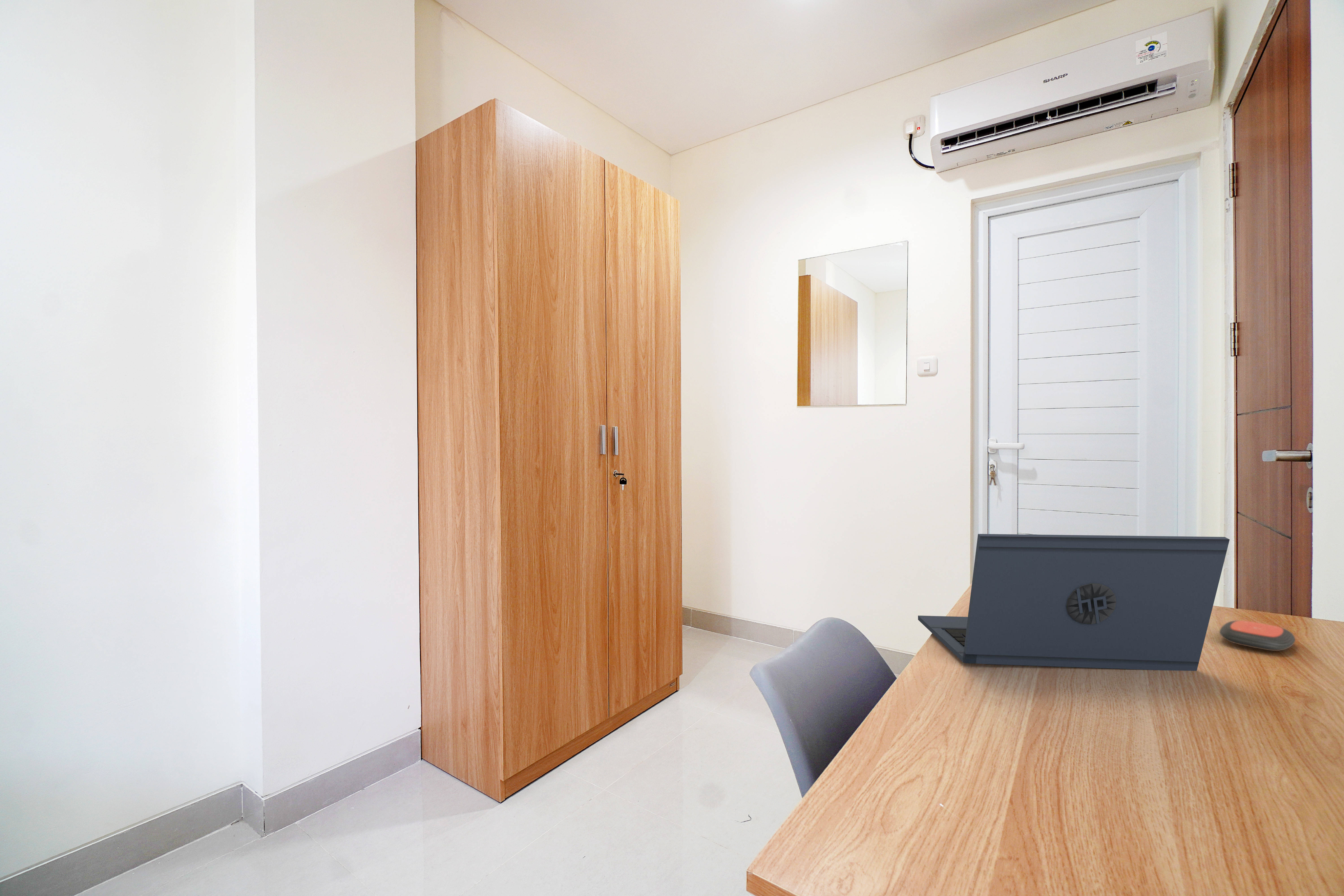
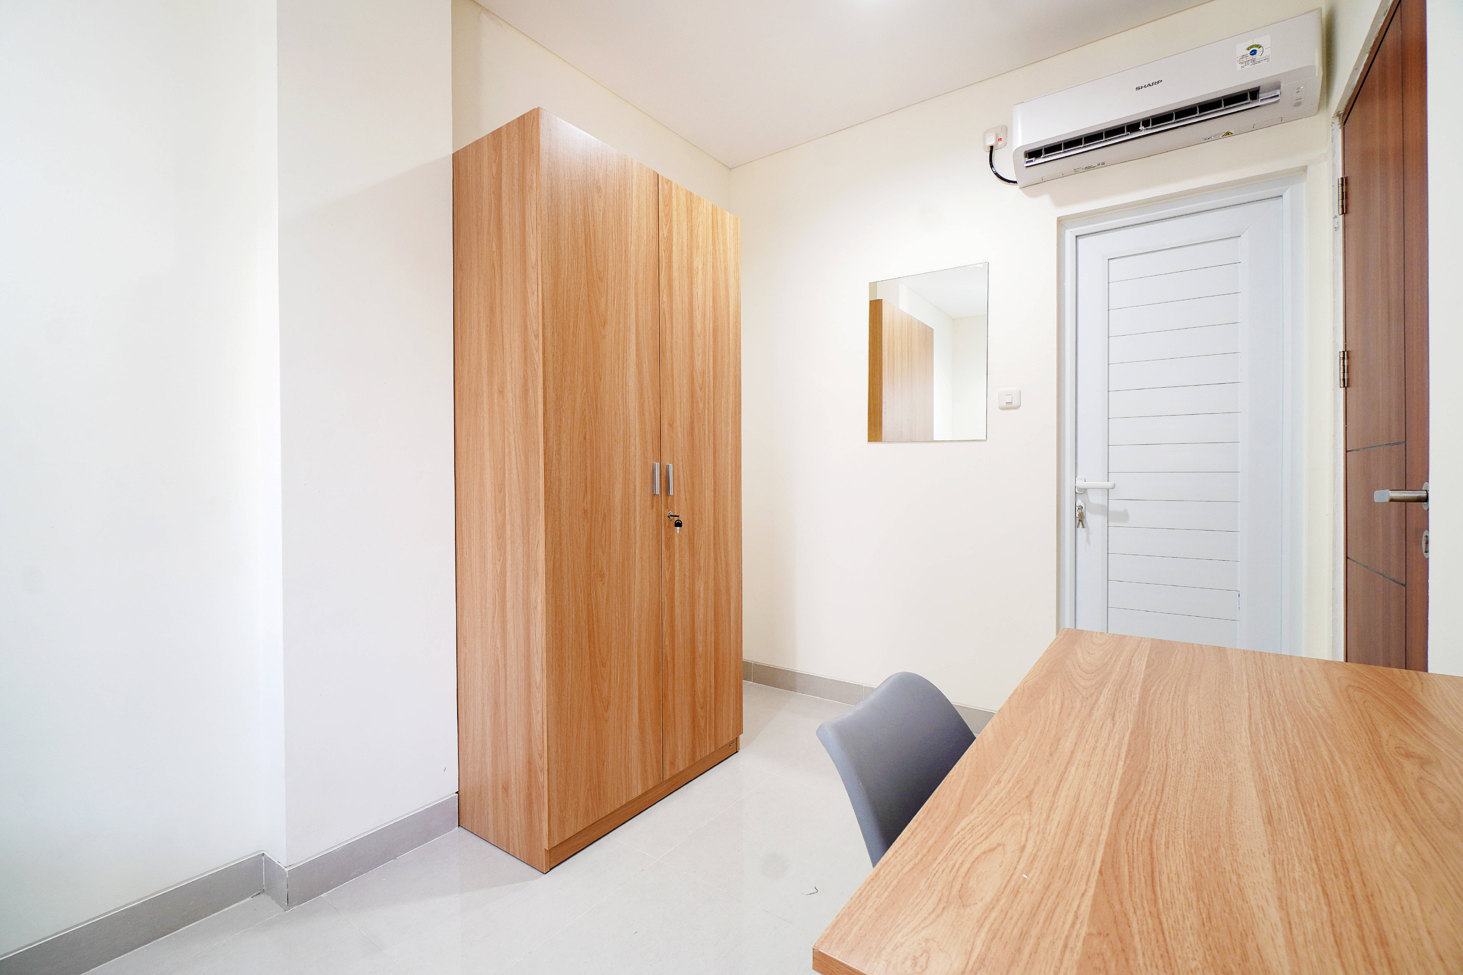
- remote control (1256, 635)
- laptop (1048, 586)
